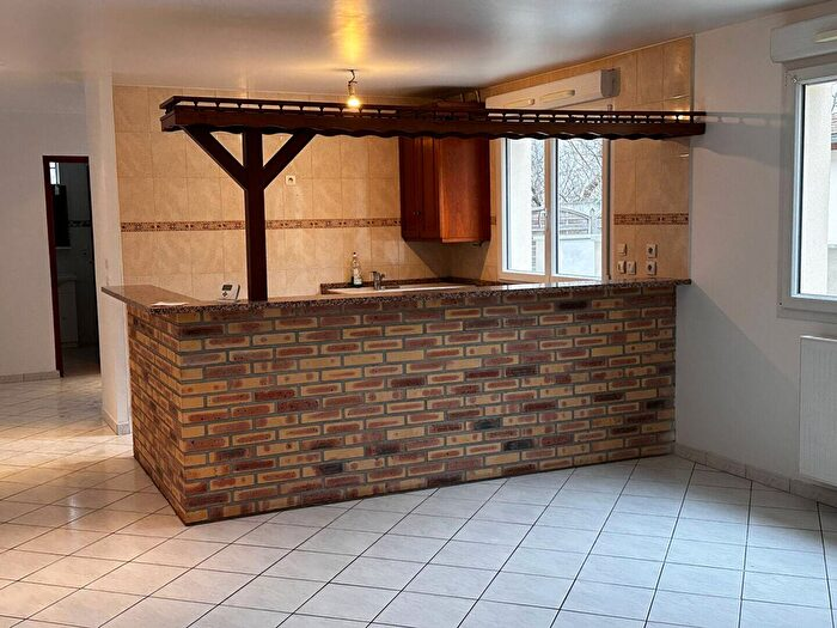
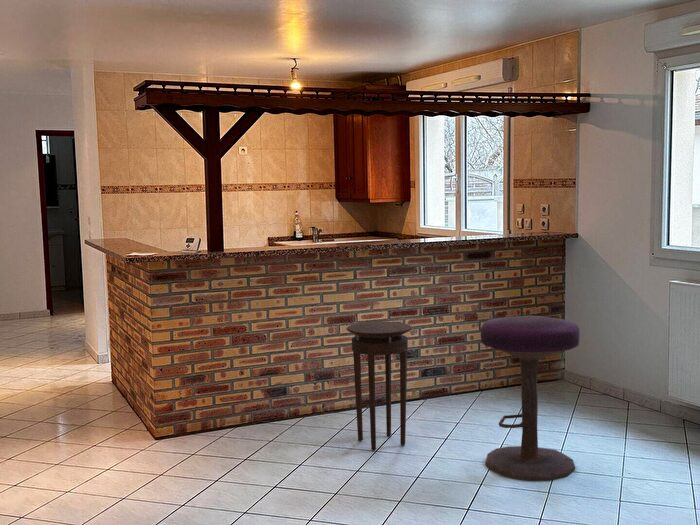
+ stool (374, 385)
+ stool (529, 391)
